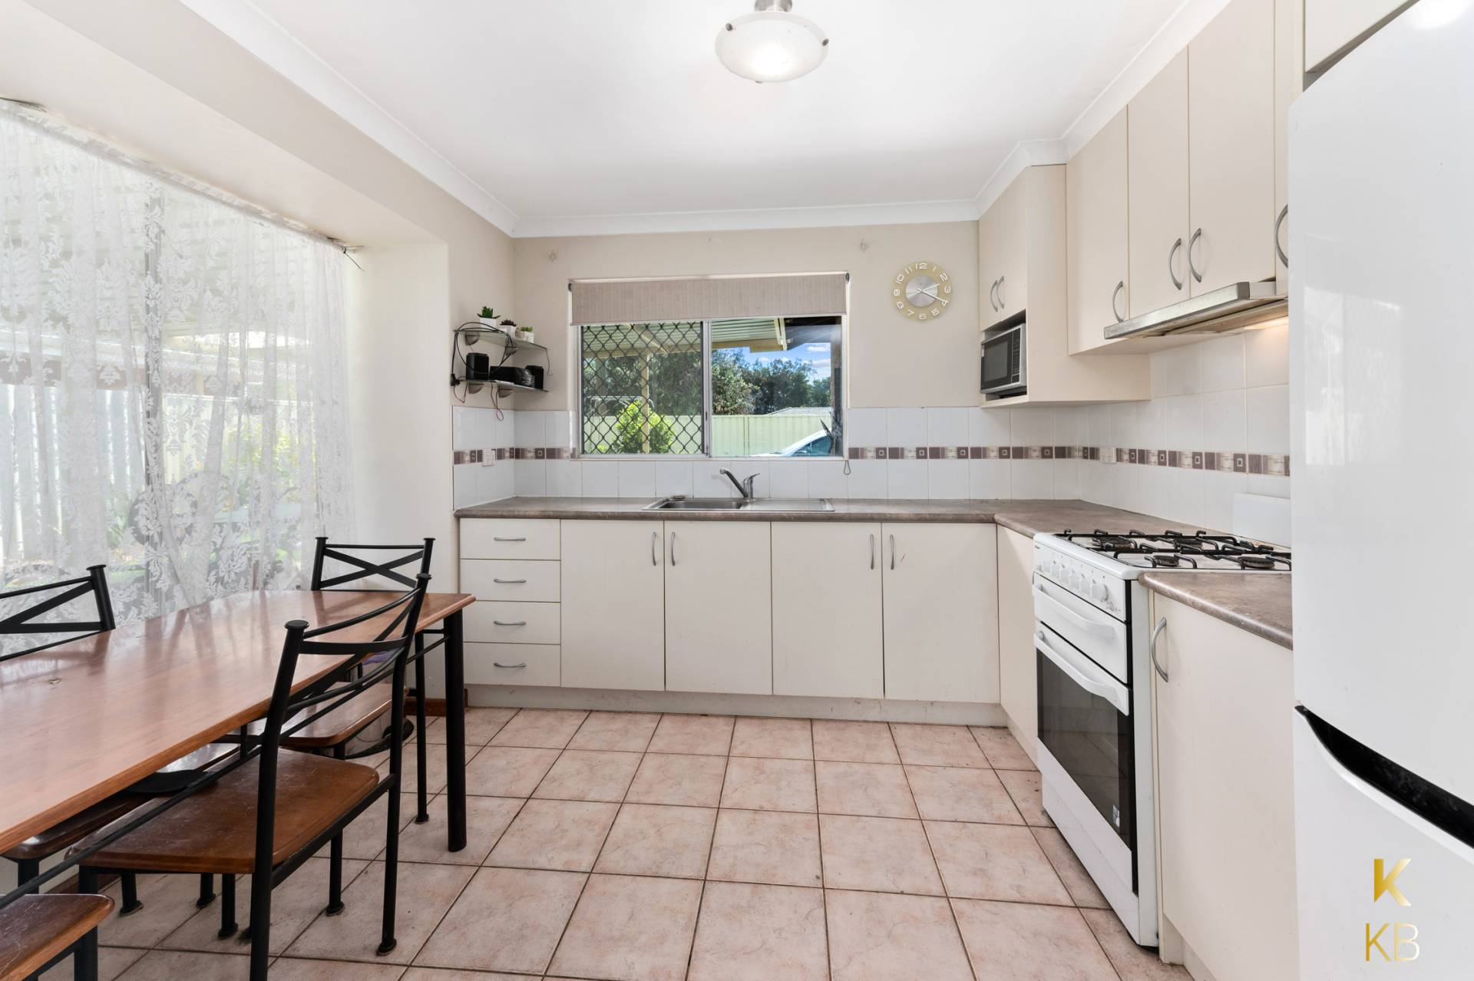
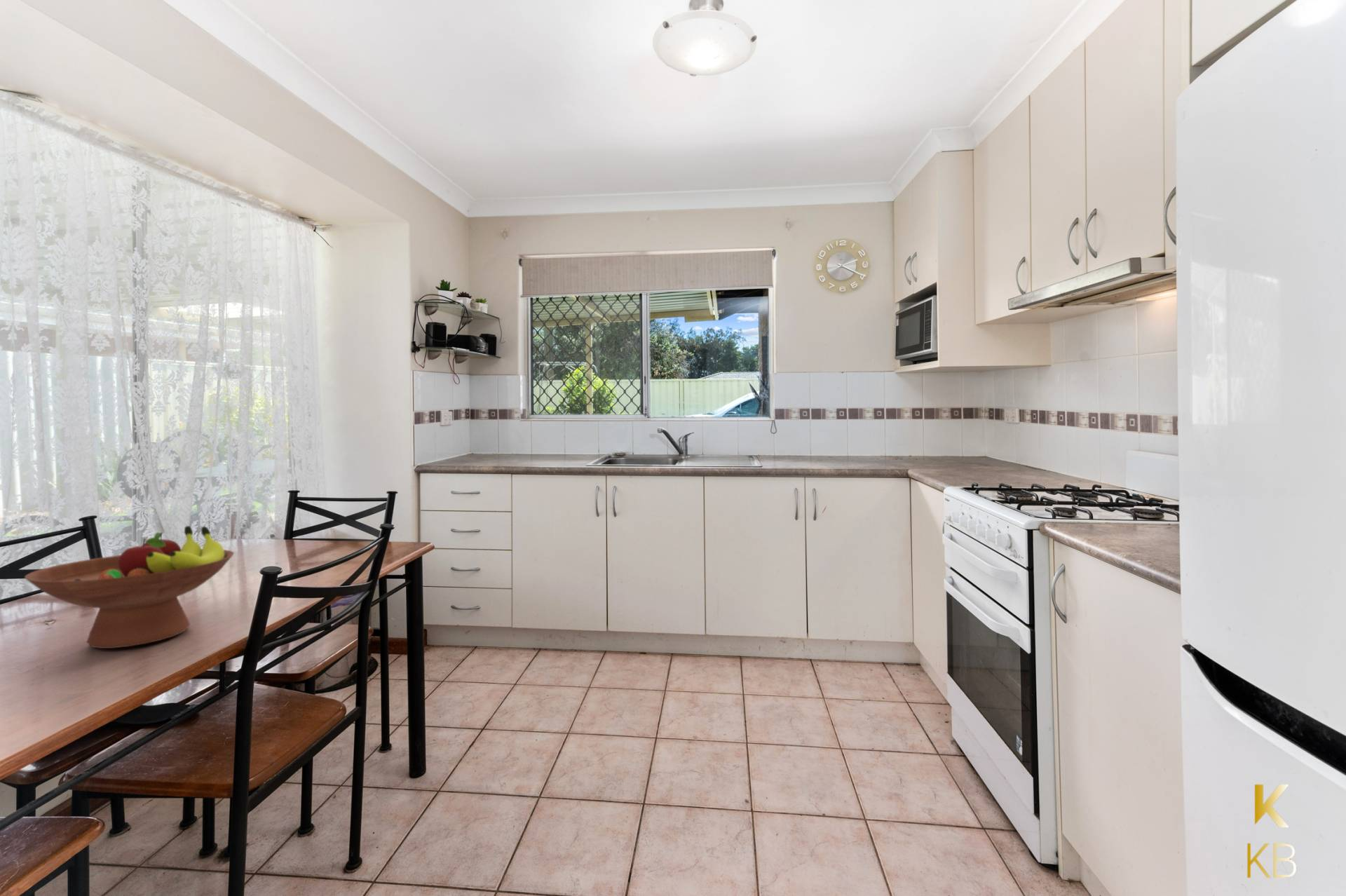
+ fruit bowl (139, 585)
